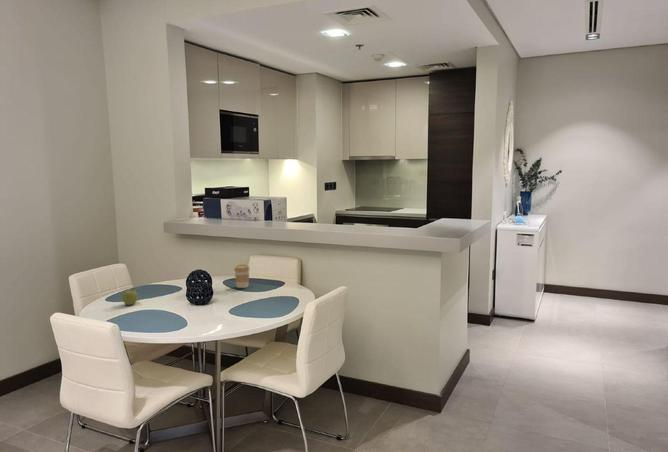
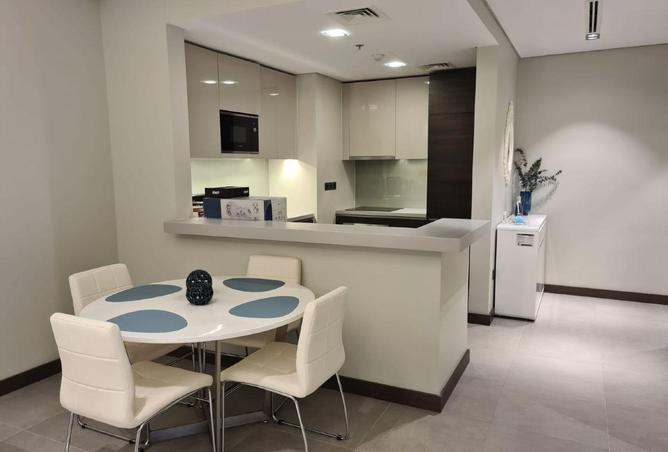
- fruit (130, 296)
- coffee cup (242, 276)
